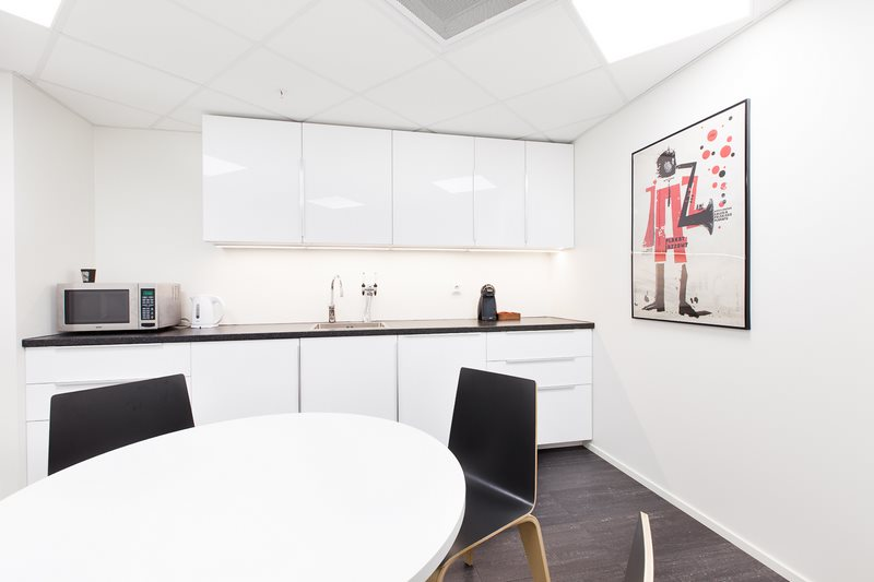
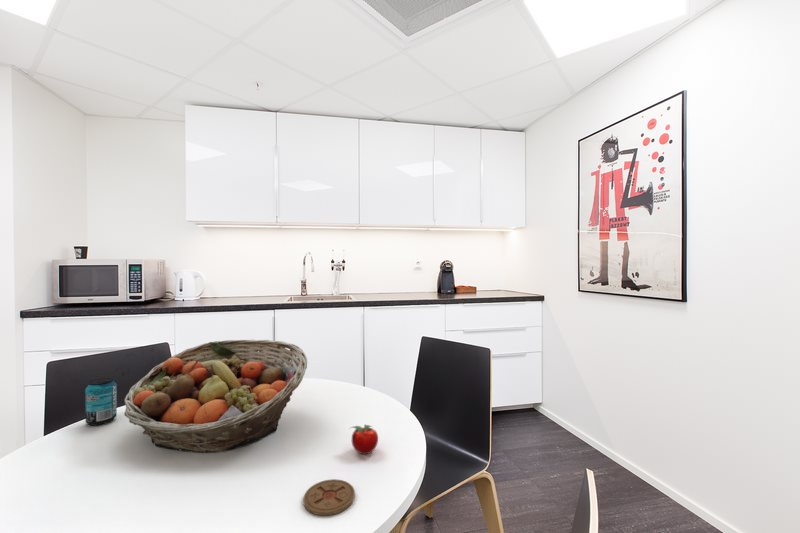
+ coaster (329, 496)
+ beverage can (101, 401)
+ apple (362, 437)
+ fruit basket (222, 388)
